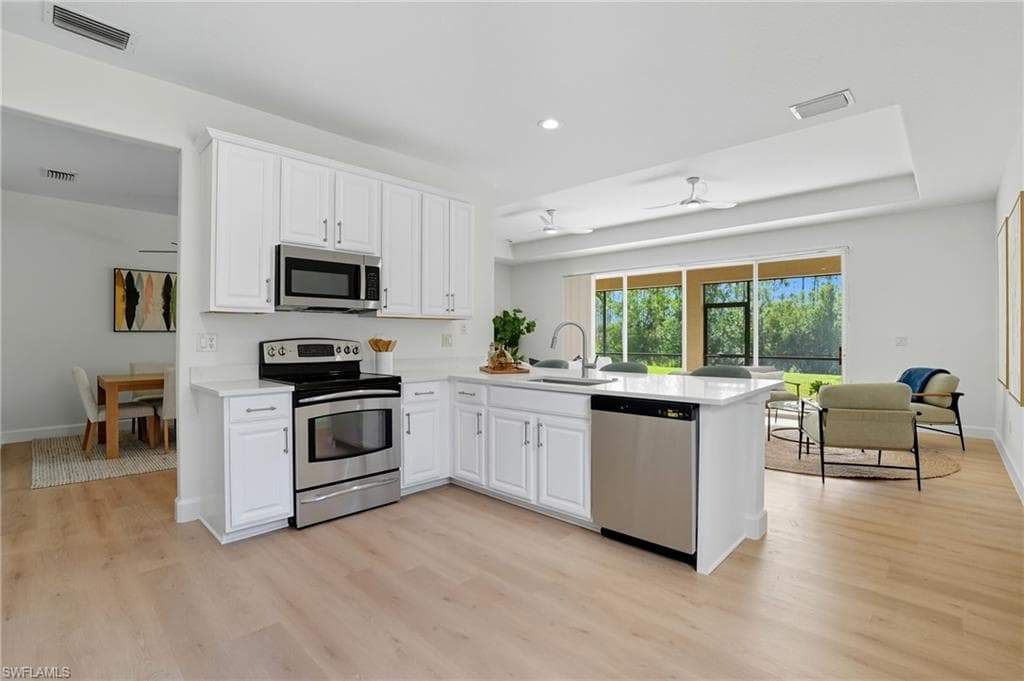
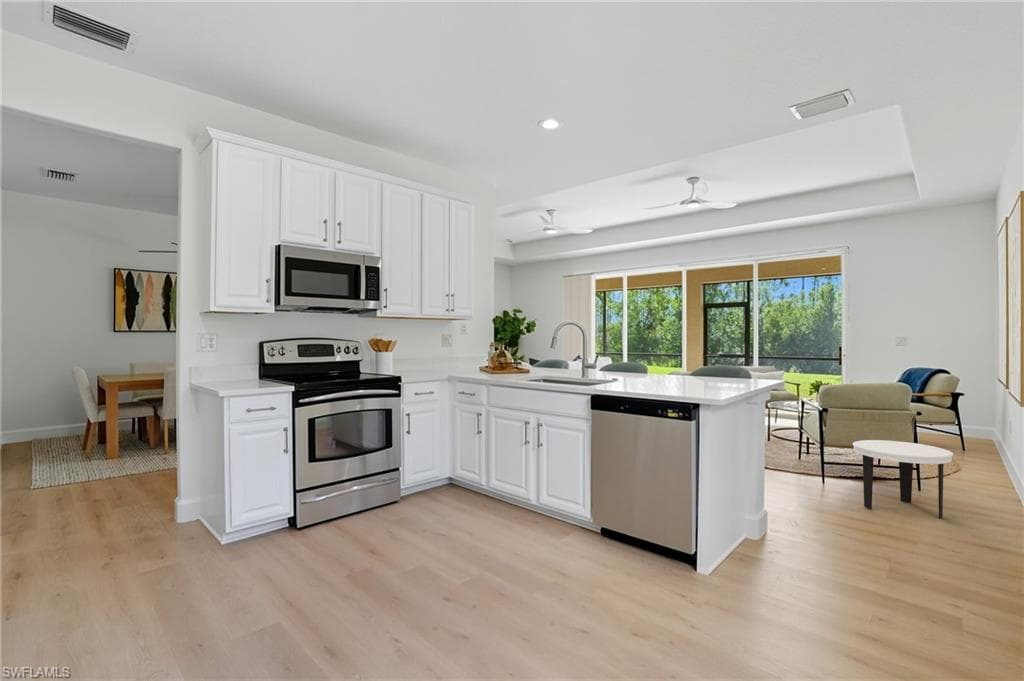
+ side table (900, 478)
